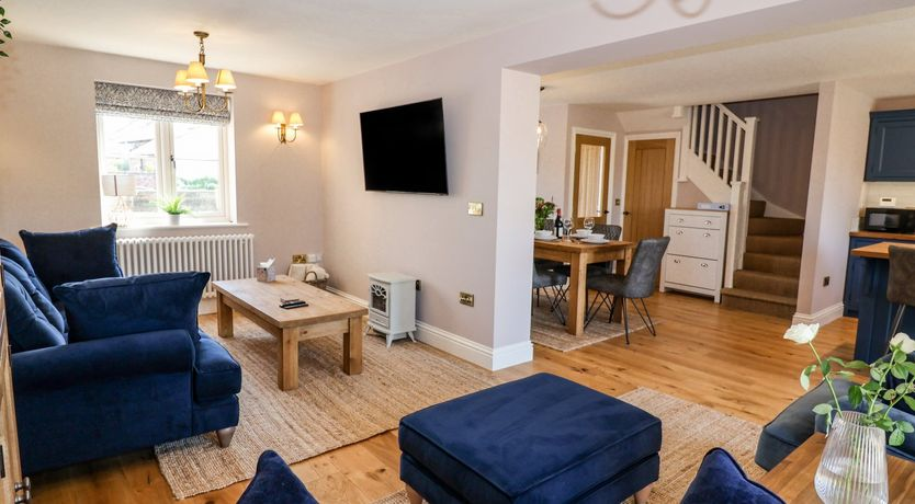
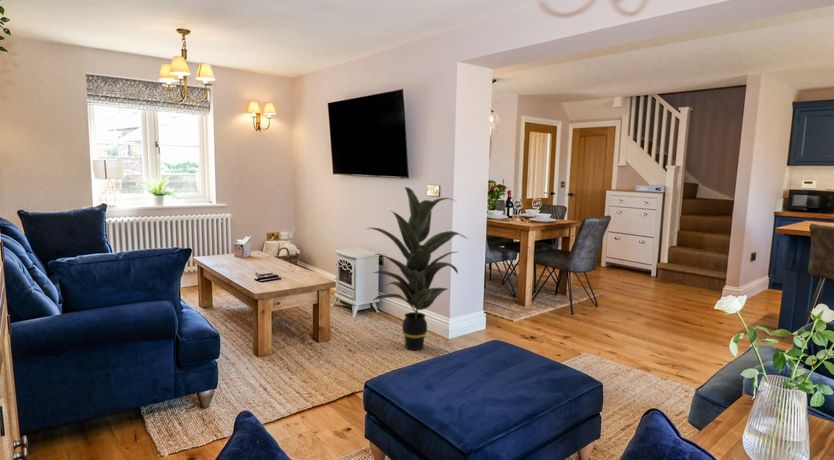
+ indoor plant (415, 267)
